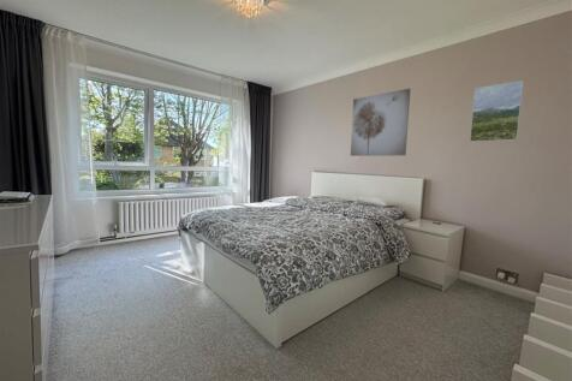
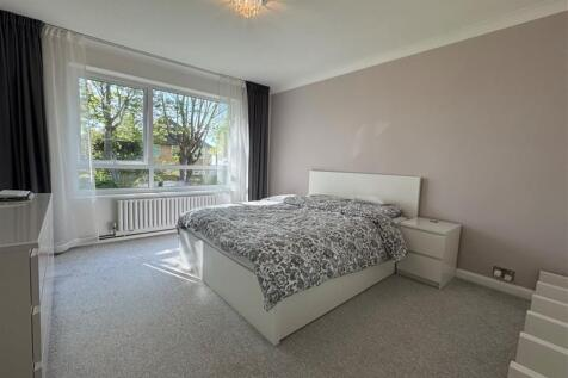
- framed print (495, 113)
- wall art (377, 125)
